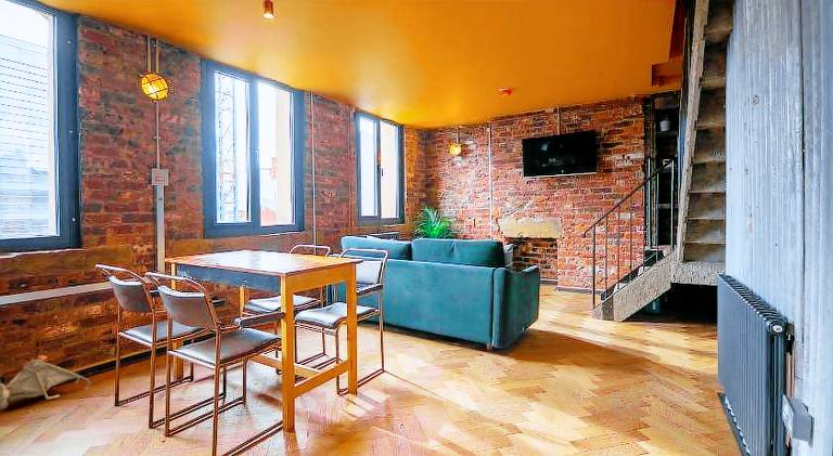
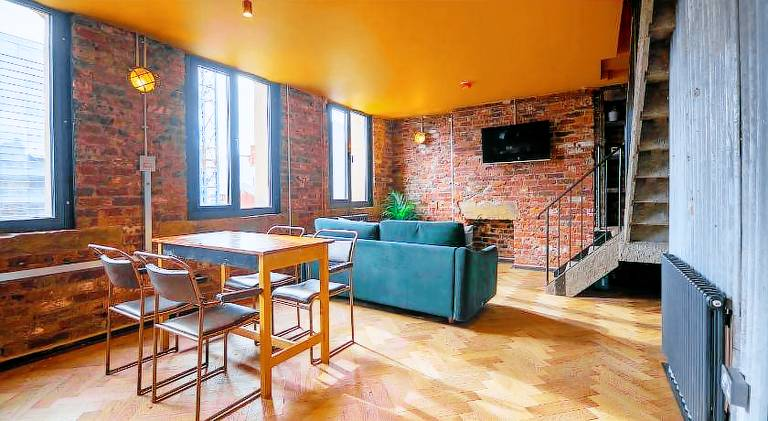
- bag (41, 379)
